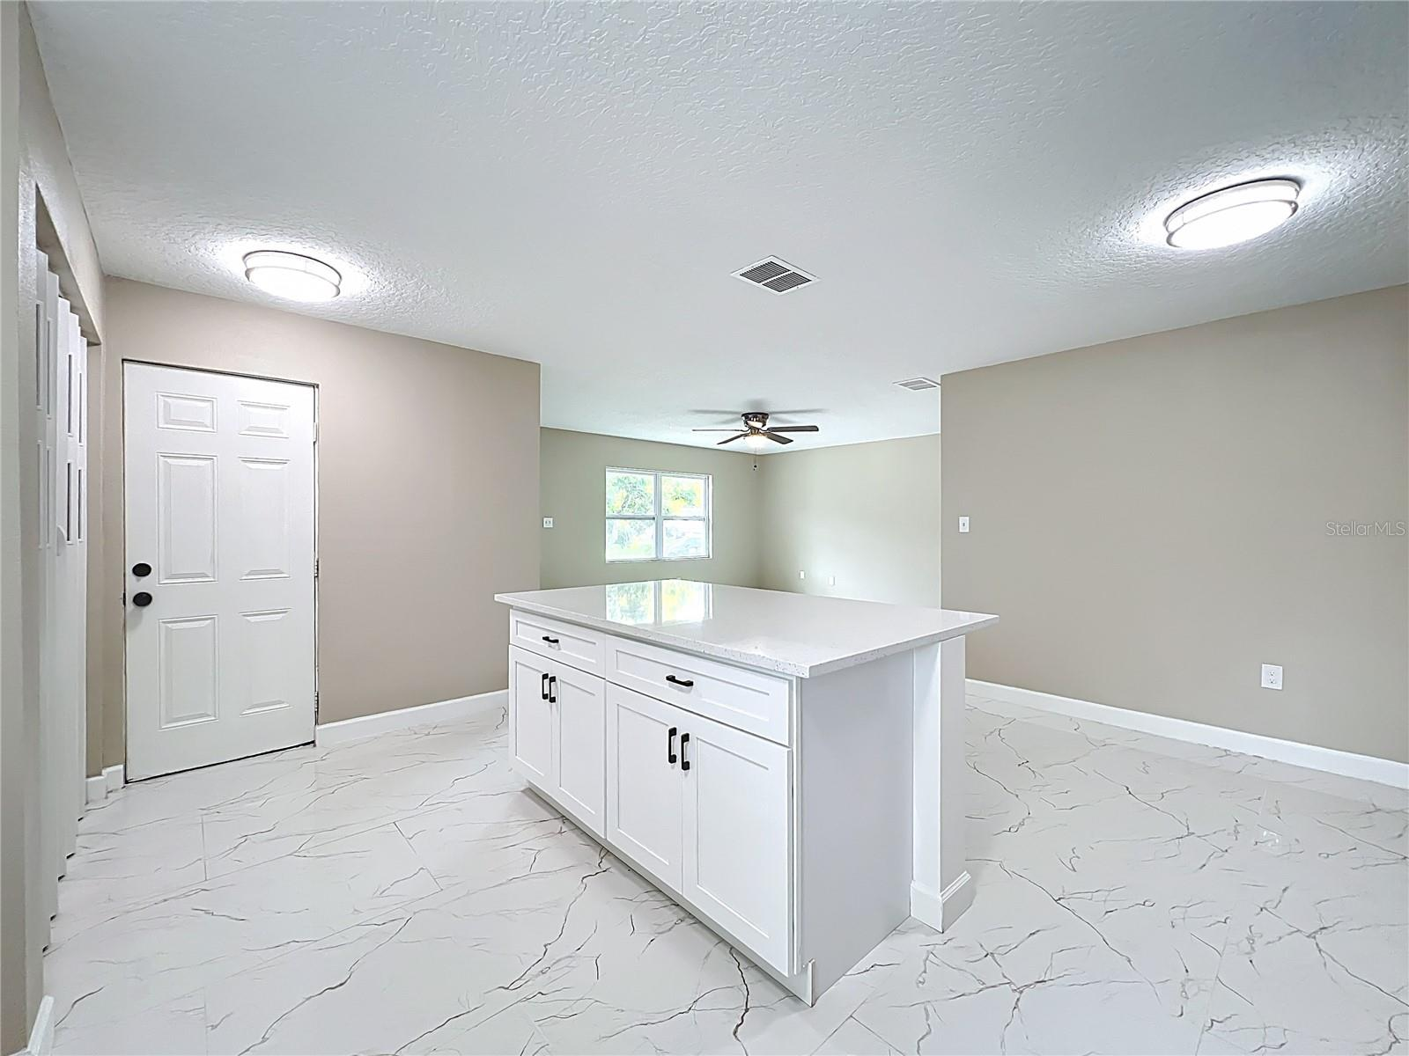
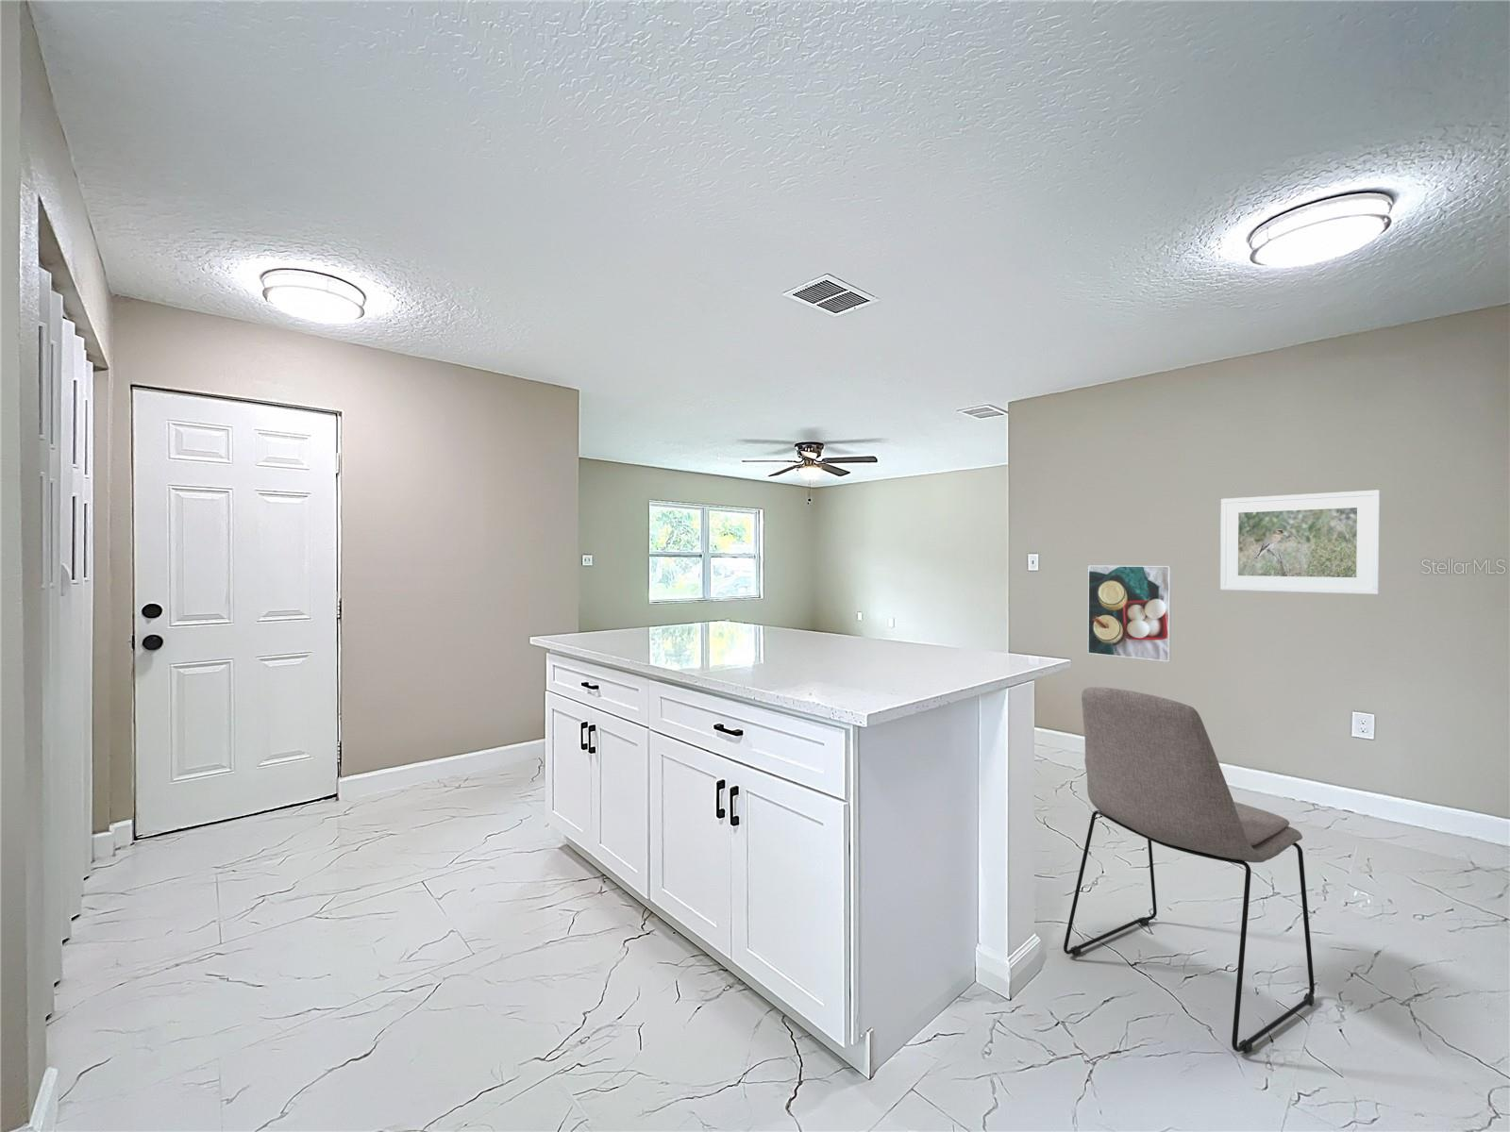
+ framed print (1294, 543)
+ chair (1181, 831)
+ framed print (1128, 611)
